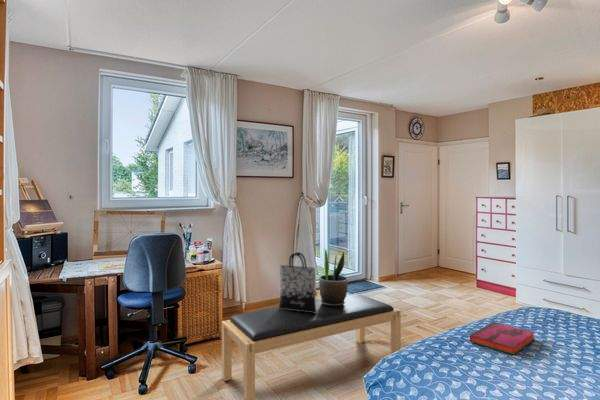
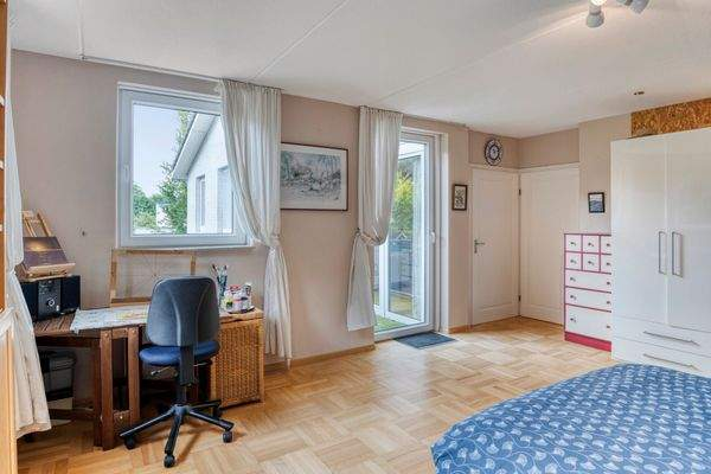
- tote bag (297, 281)
- hardback book (502, 336)
- potted plant (333, 276)
- bench (315, 338)
